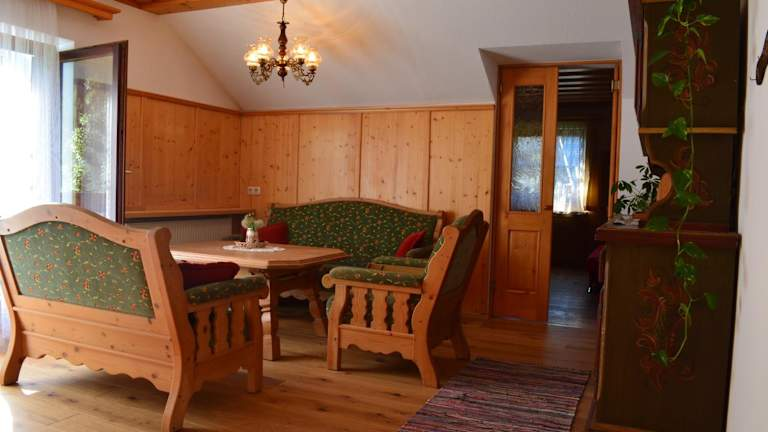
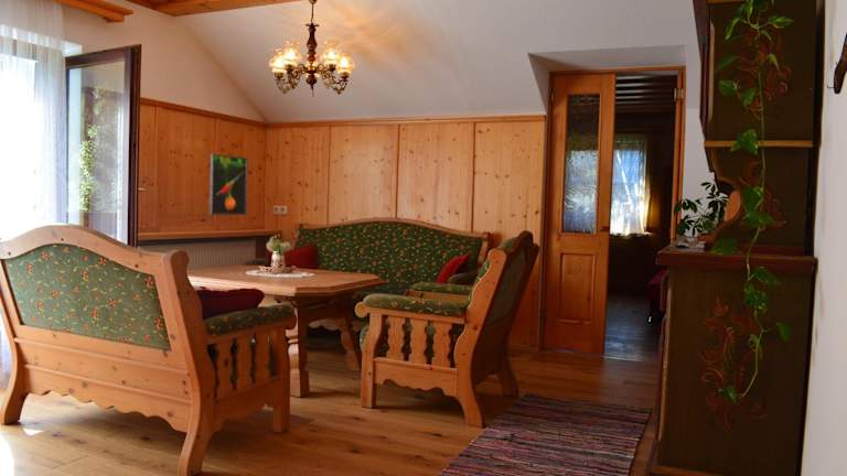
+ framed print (228, 185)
